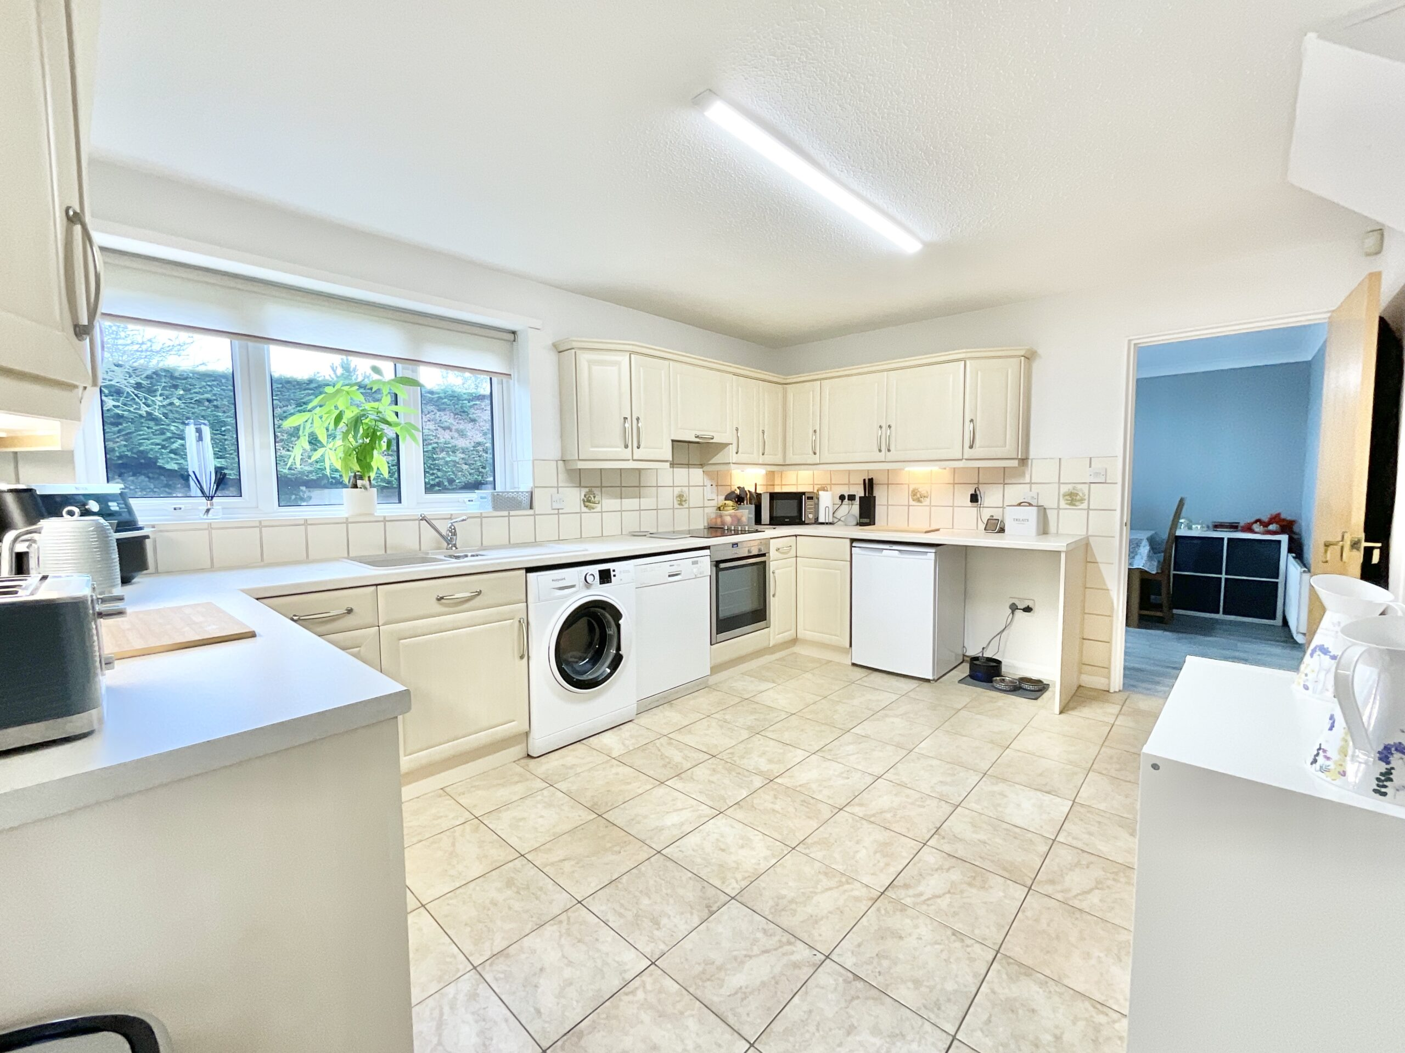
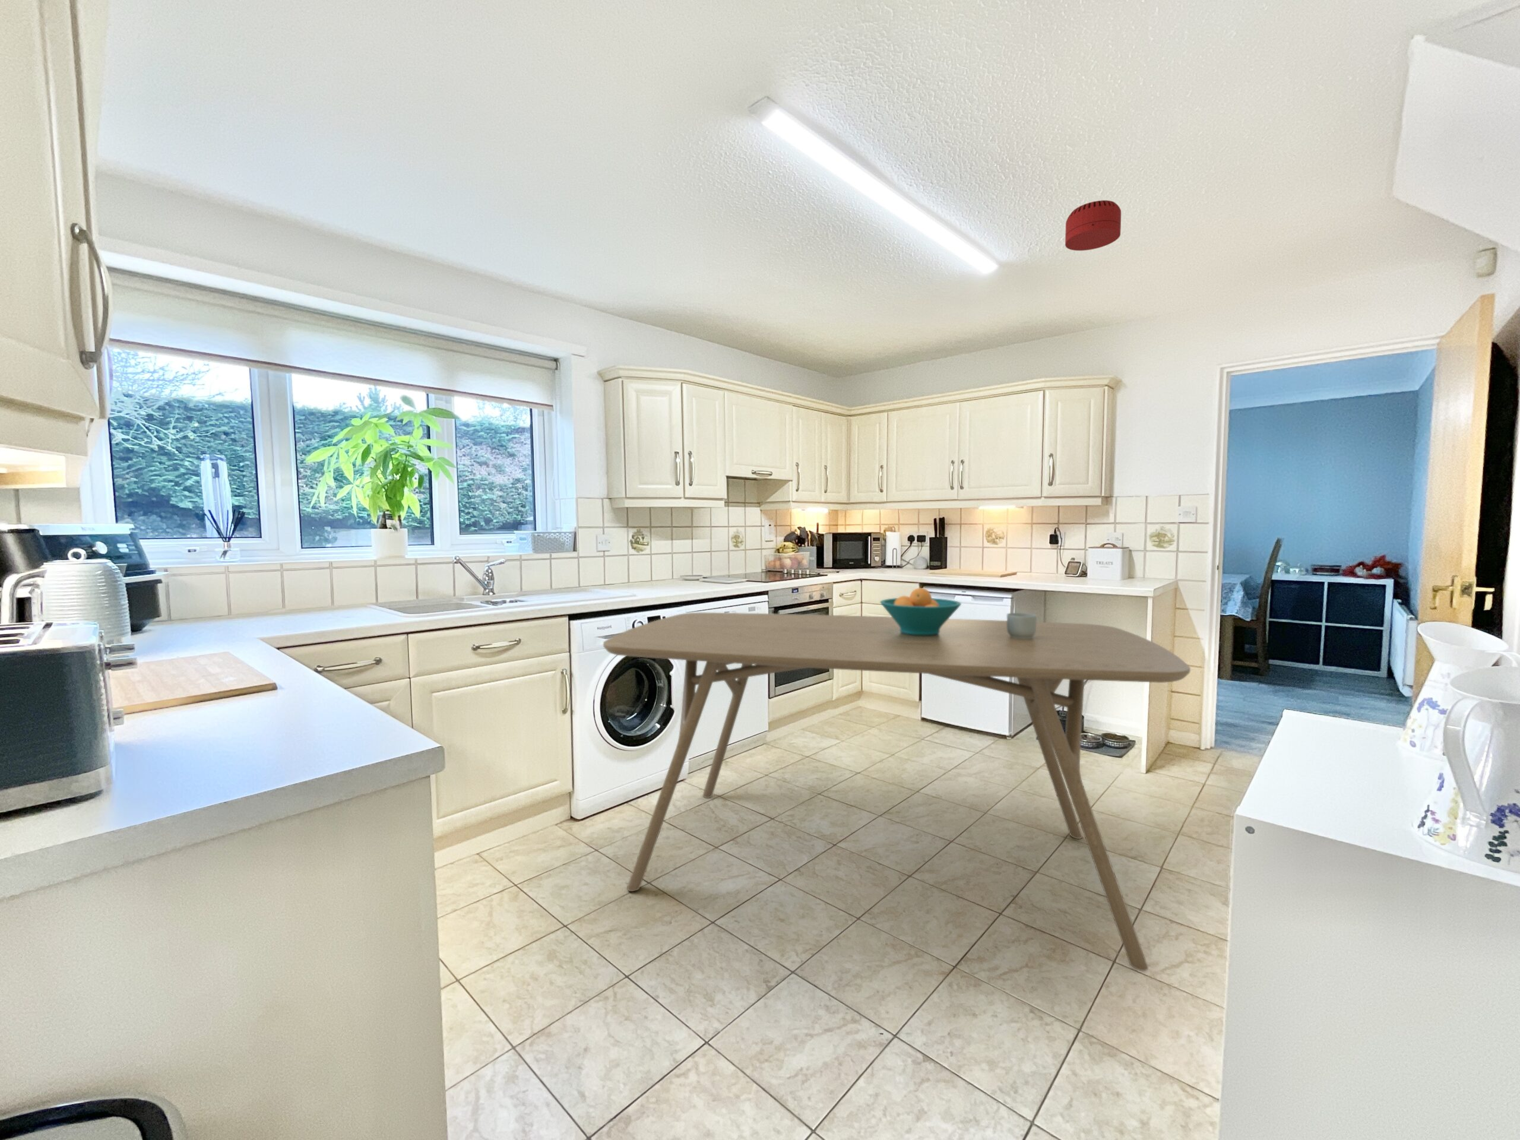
+ smoke detector (1093, 224)
+ mug (1021, 625)
+ dining table (875, 671)
+ fruit bowl (919, 610)
